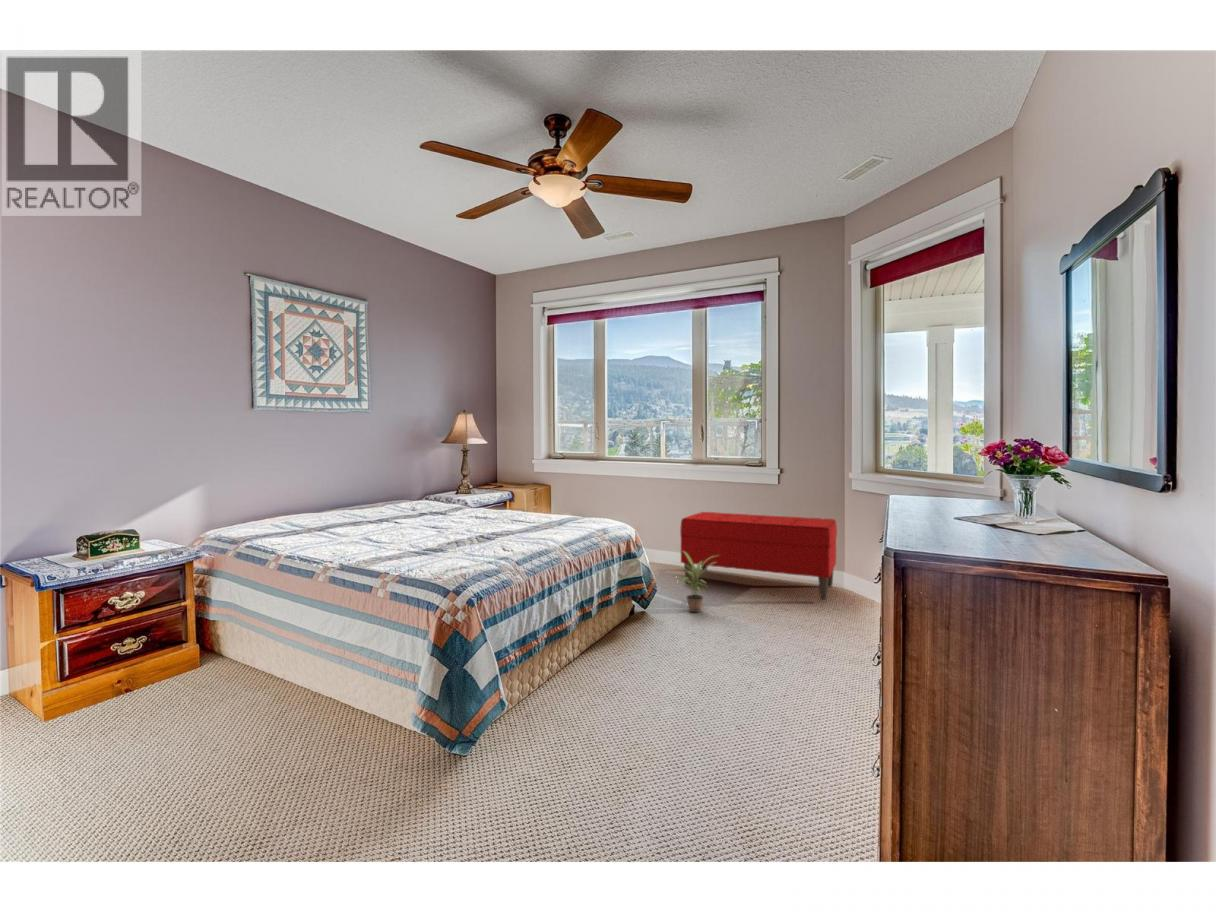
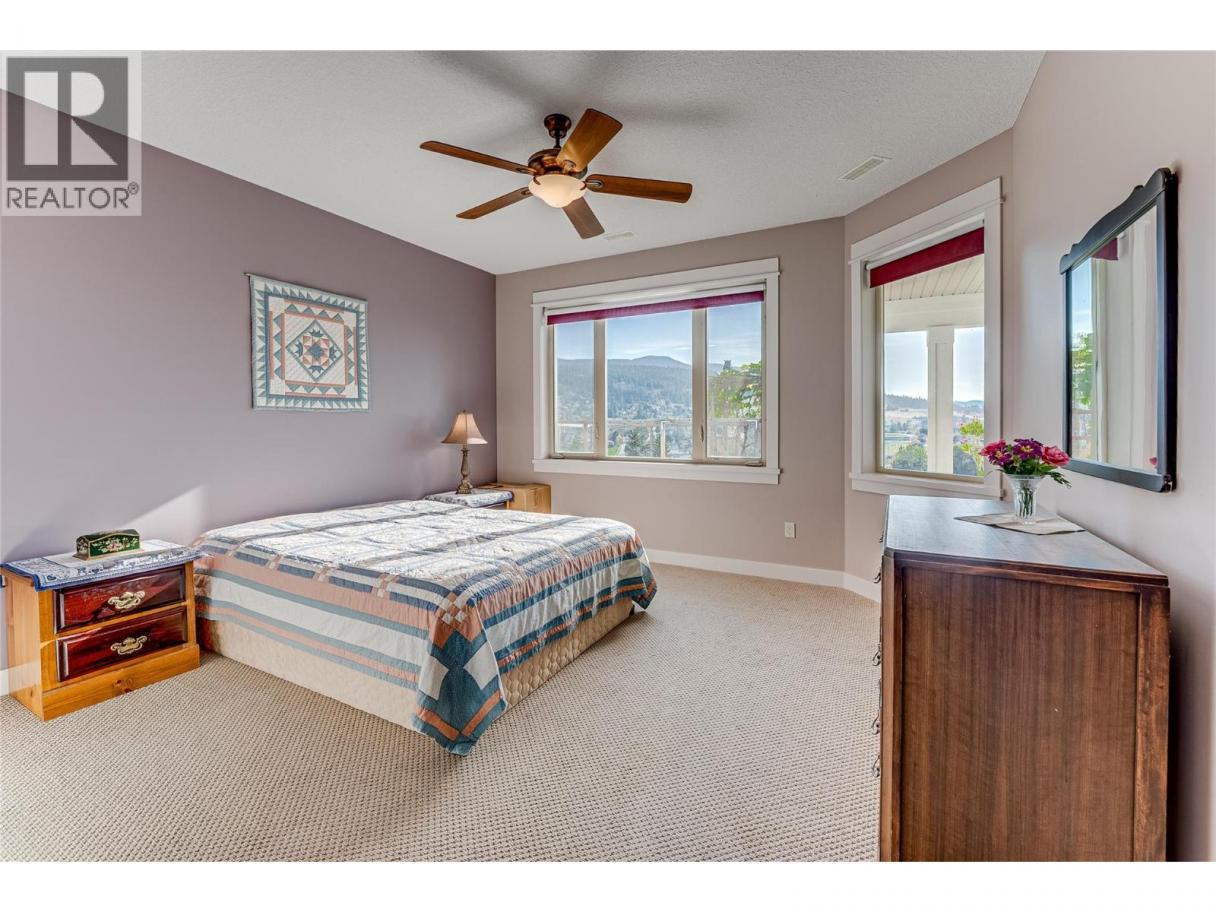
- bench (757, 551)
- potted plant (697, 582)
